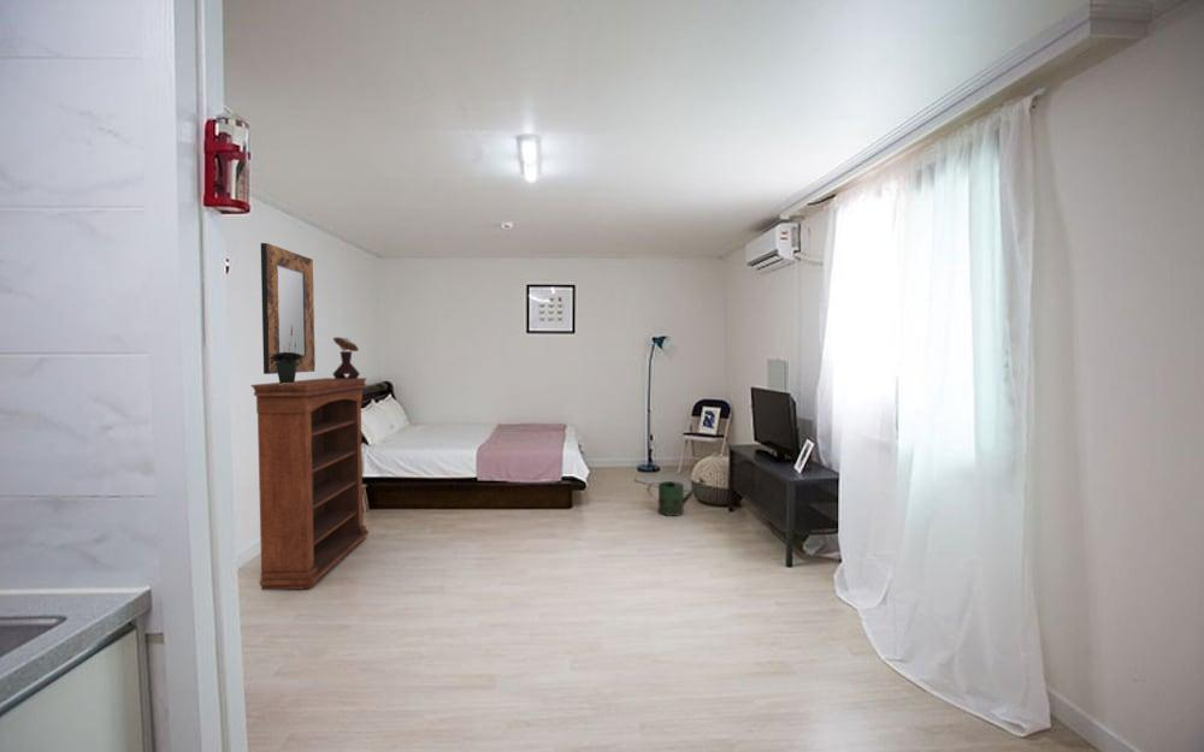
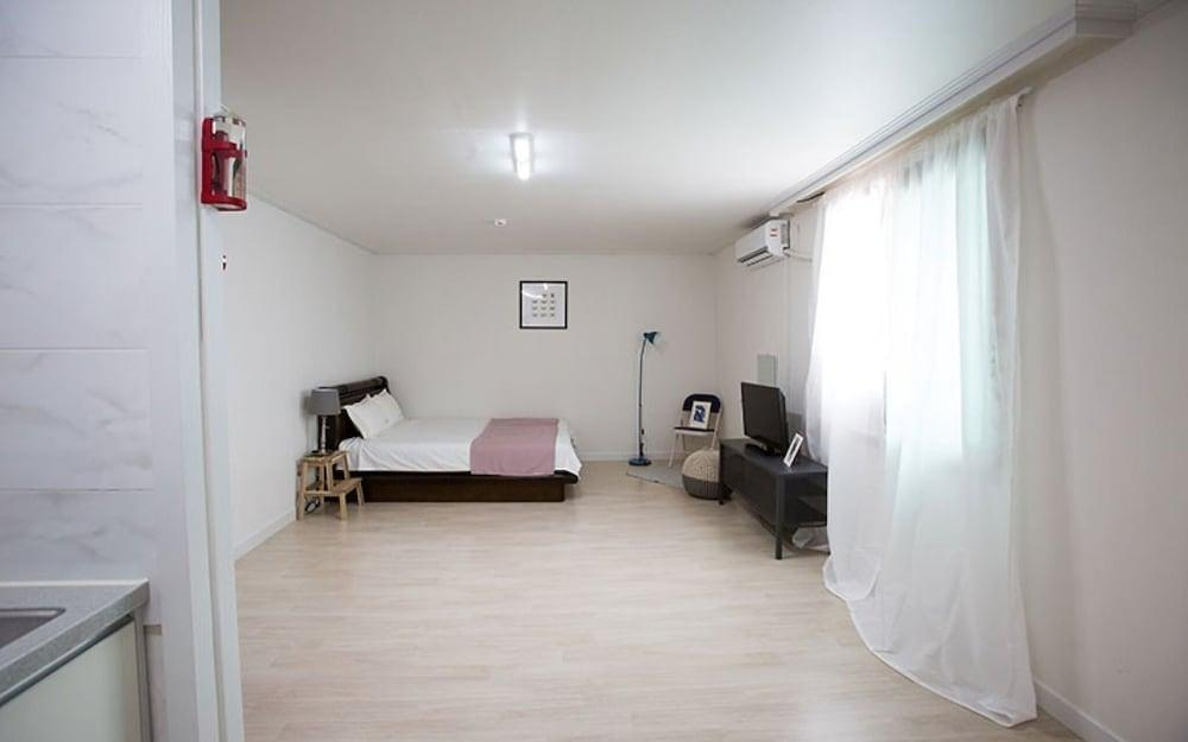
- potted plant (285, 354)
- watering can (677, 495)
- bookshelf (318, 472)
- mushroom (346, 357)
- home mirror (290, 312)
